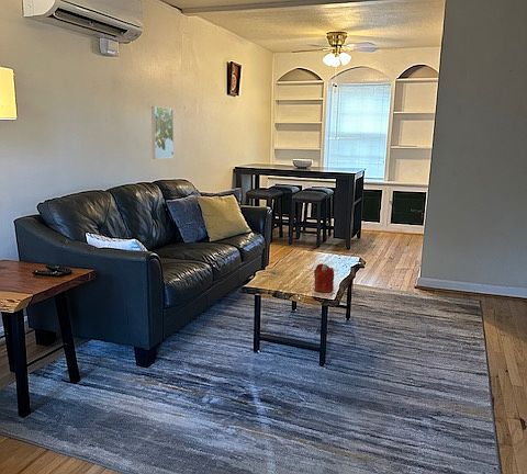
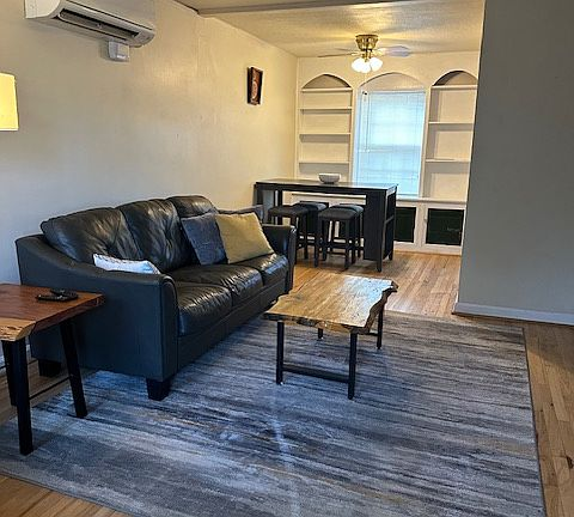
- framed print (162, 133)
- candle (324, 276)
